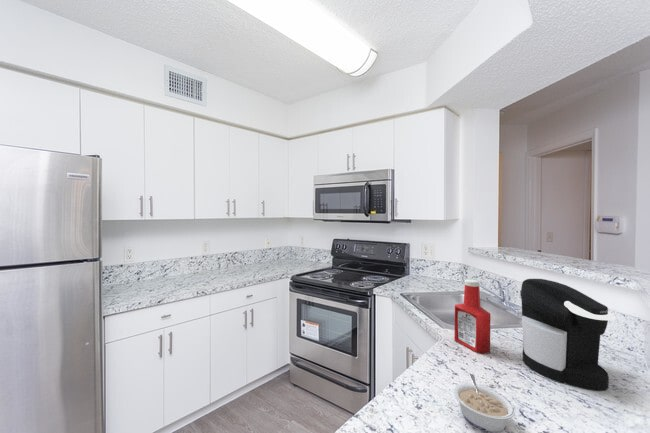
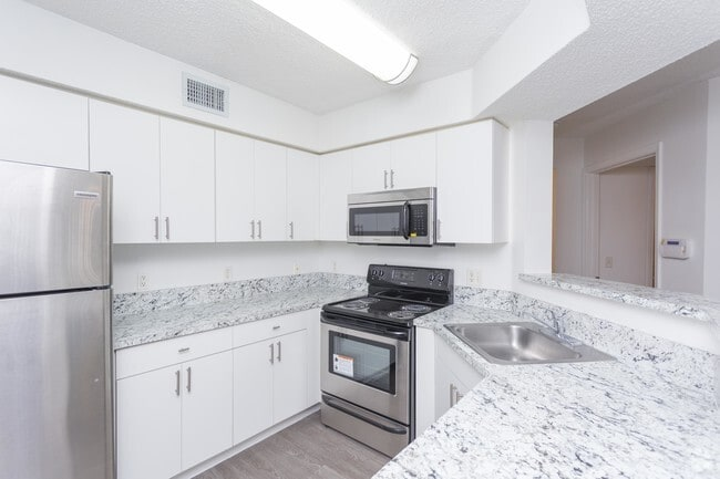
- coffee maker (564, 328)
- legume (480, 405)
- soap bottle (471, 313)
